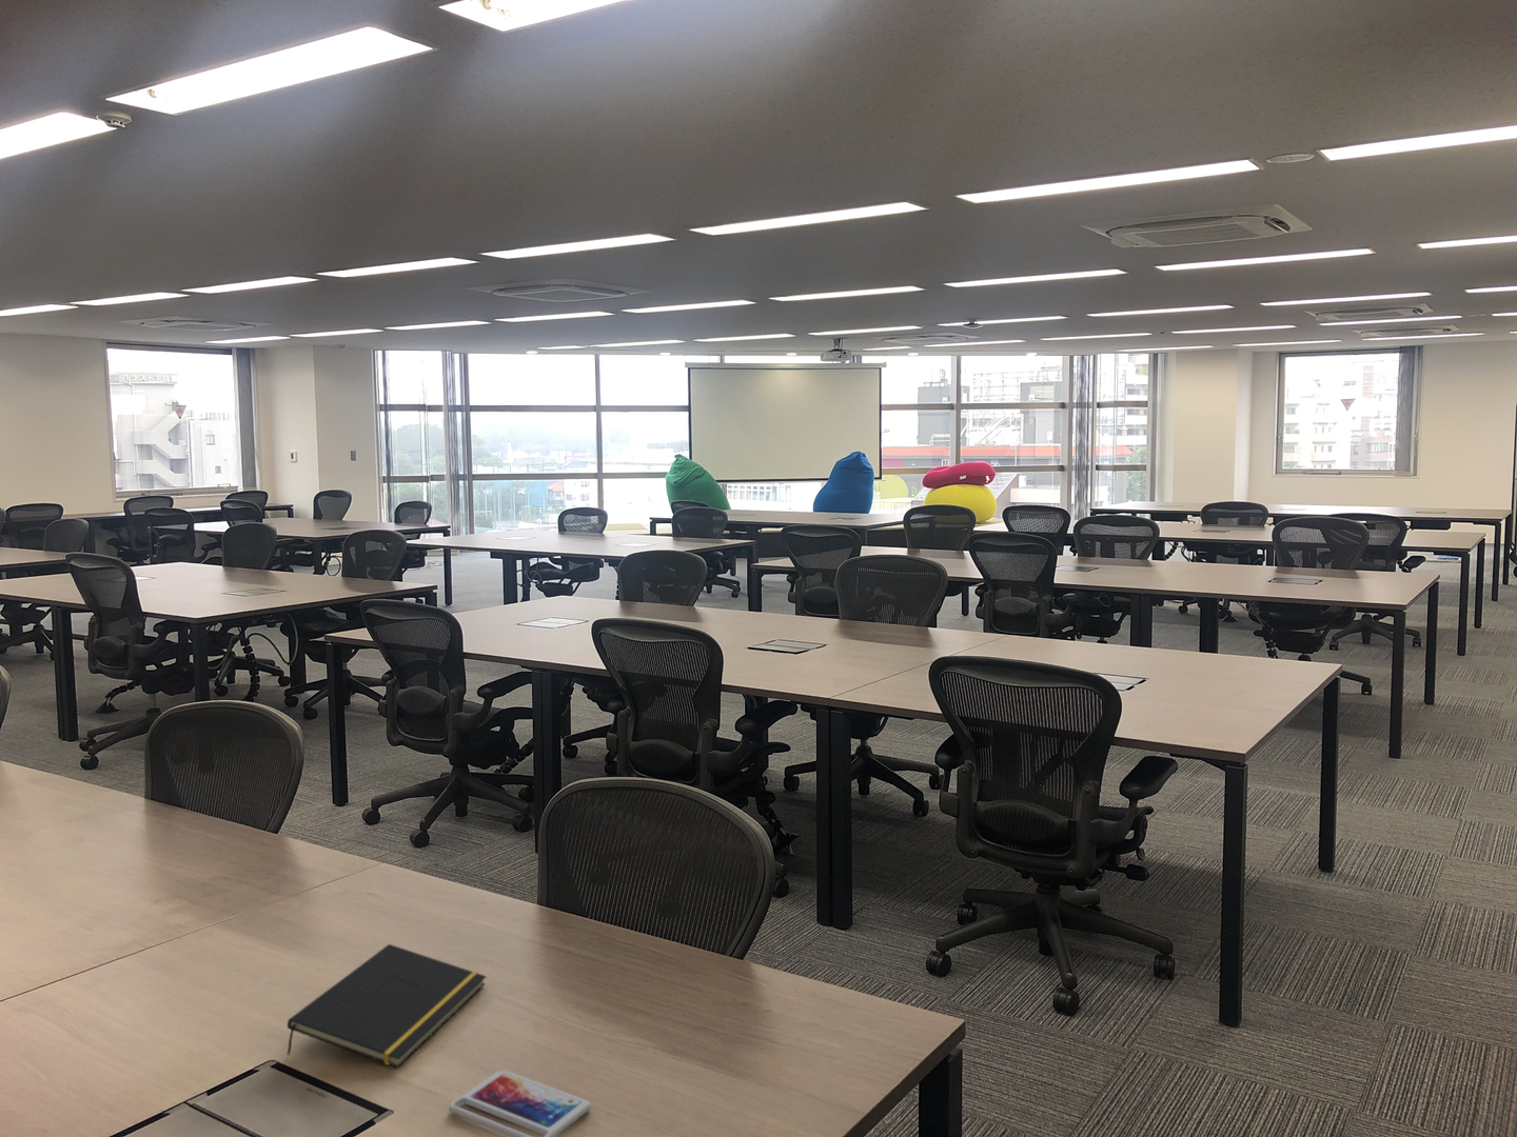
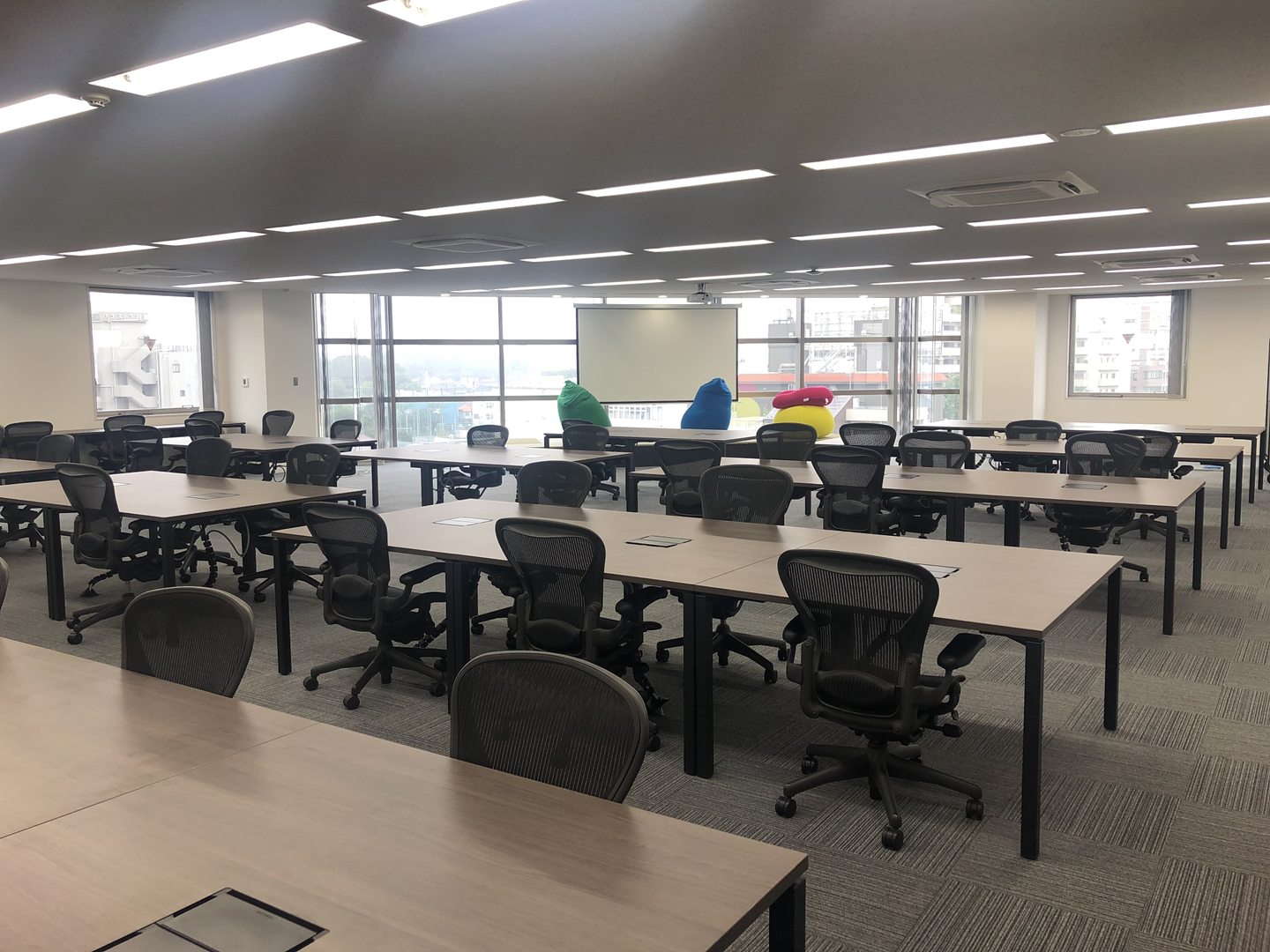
- smartphone (520, 1106)
- notepad (392, 1000)
